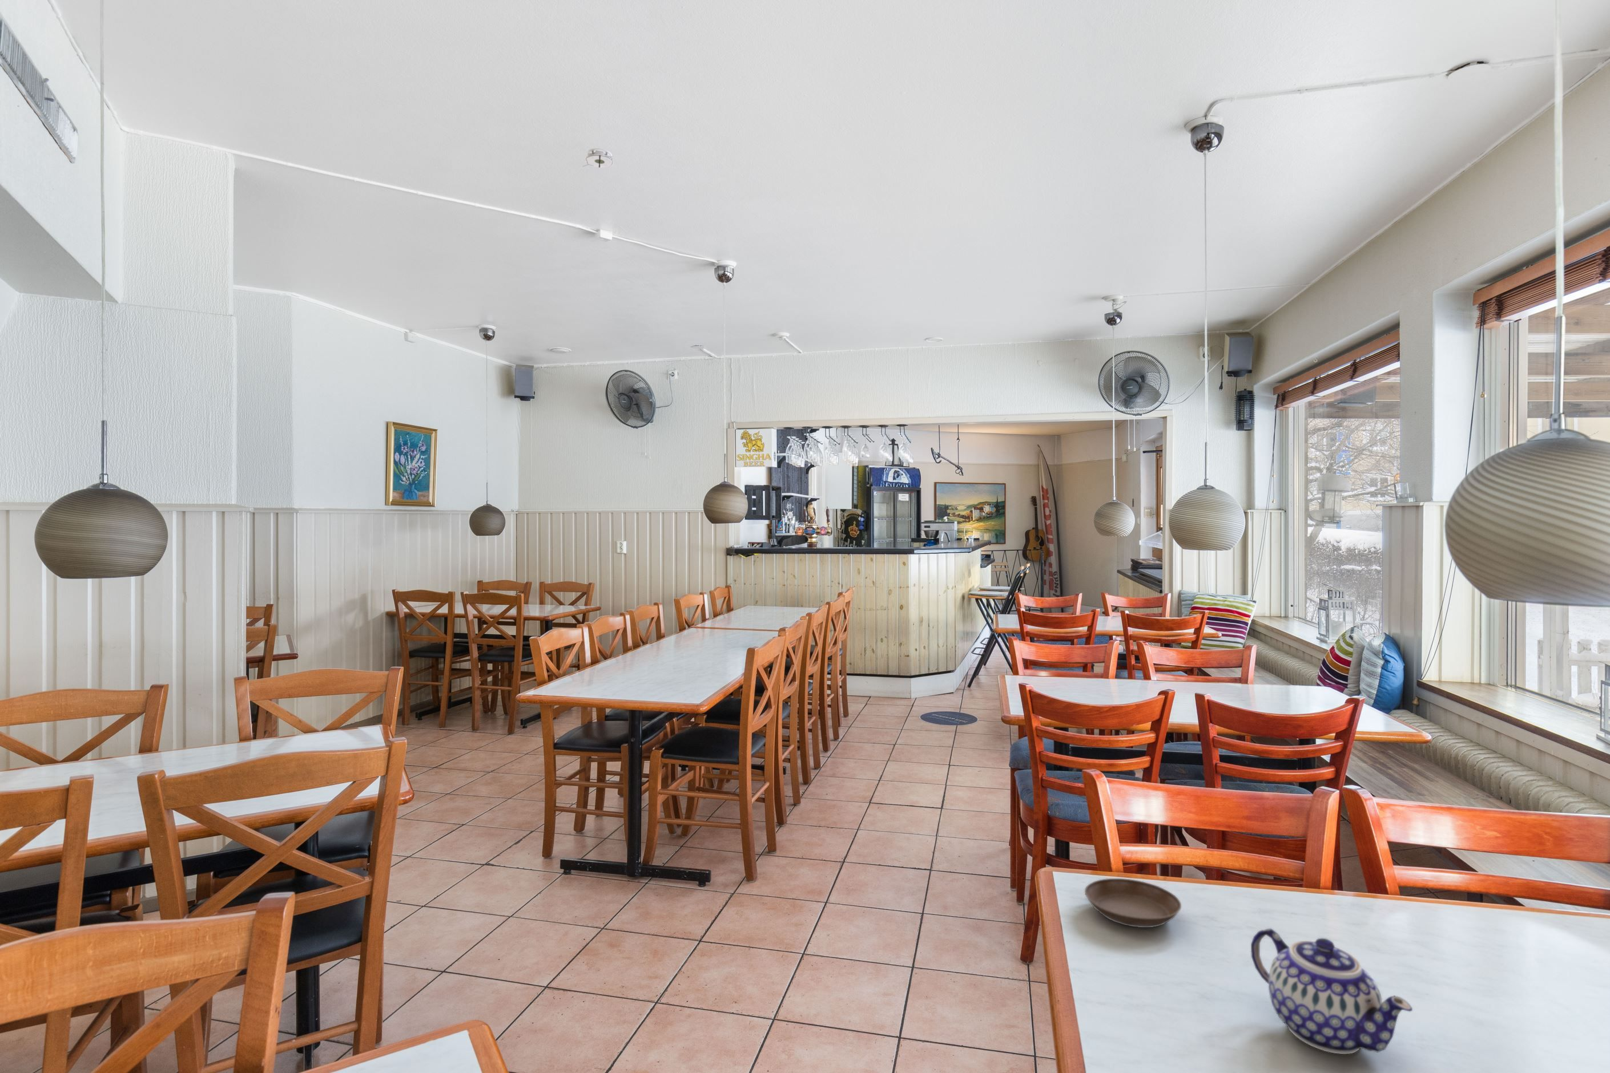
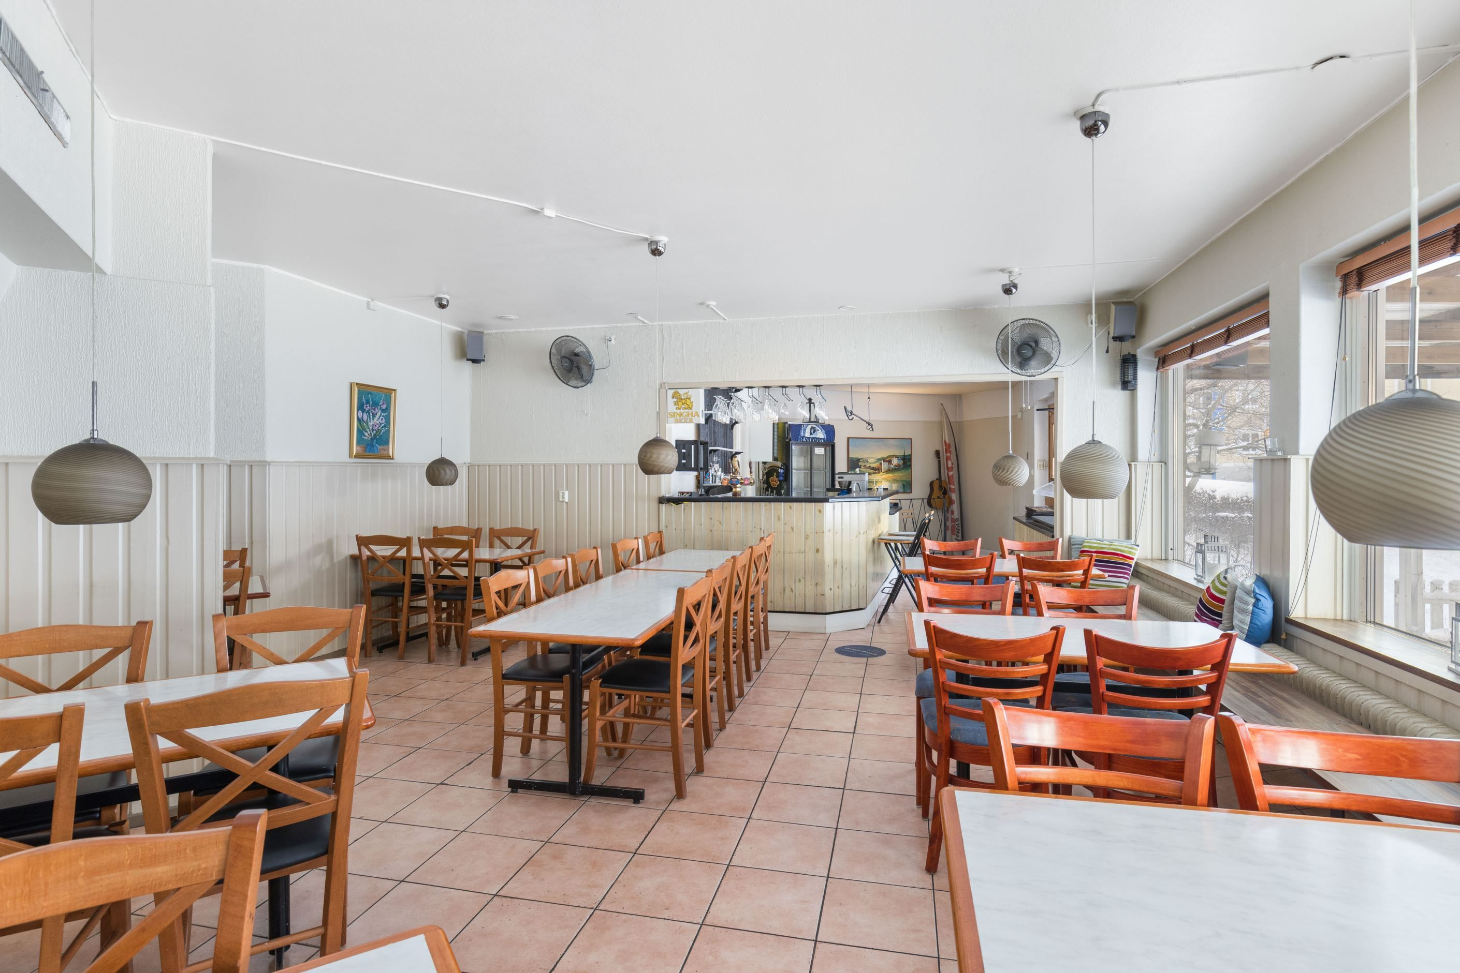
- saucer (1132, 904)
- teapot (1325, 987)
- smoke detector (598, 158)
